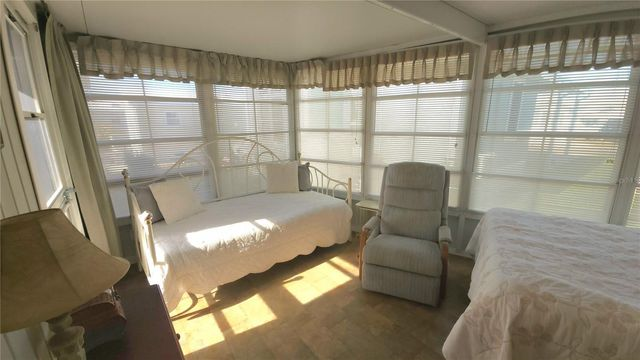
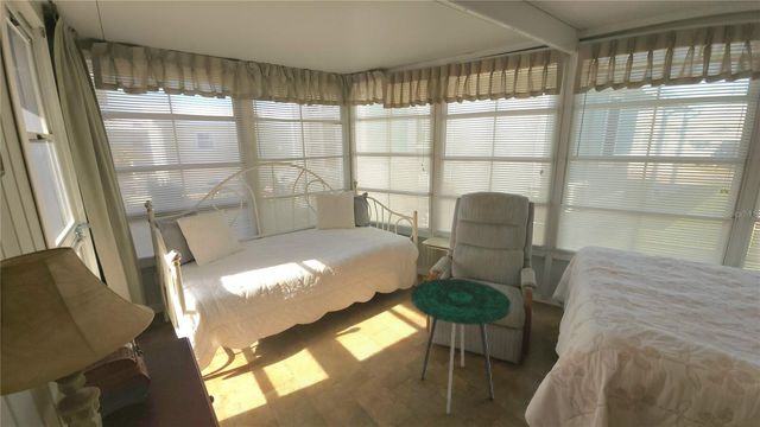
+ side table (454, 343)
